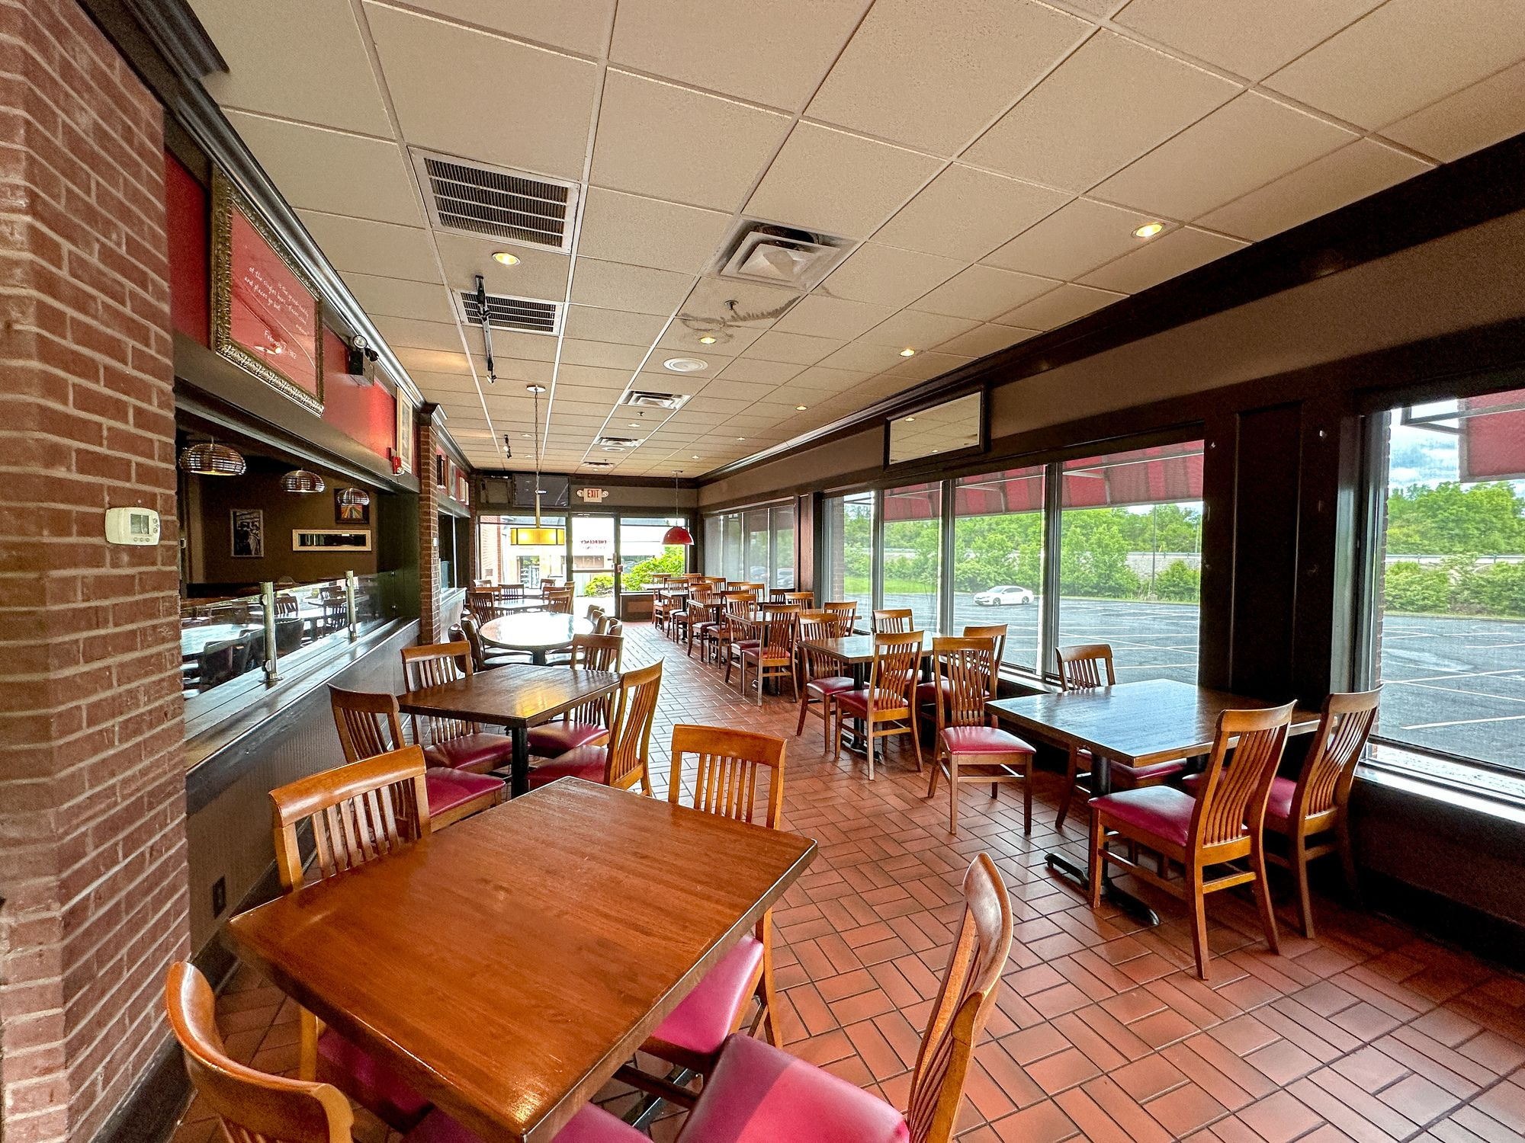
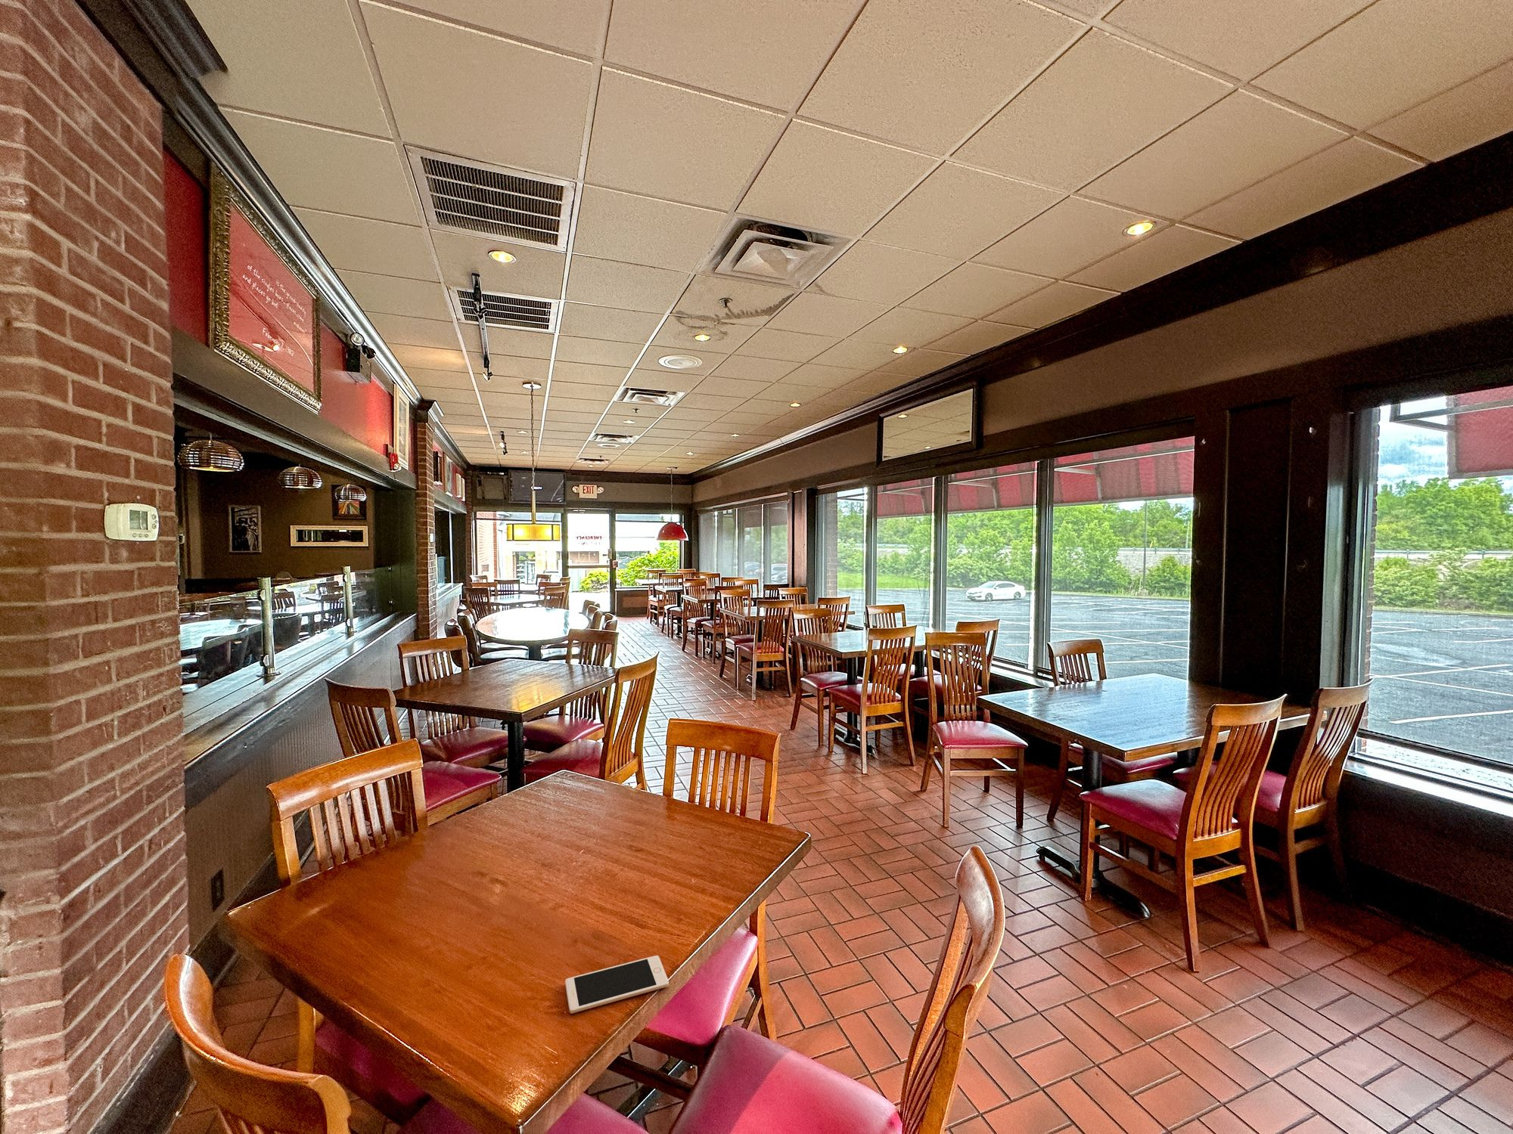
+ cell phone (617, 982)
